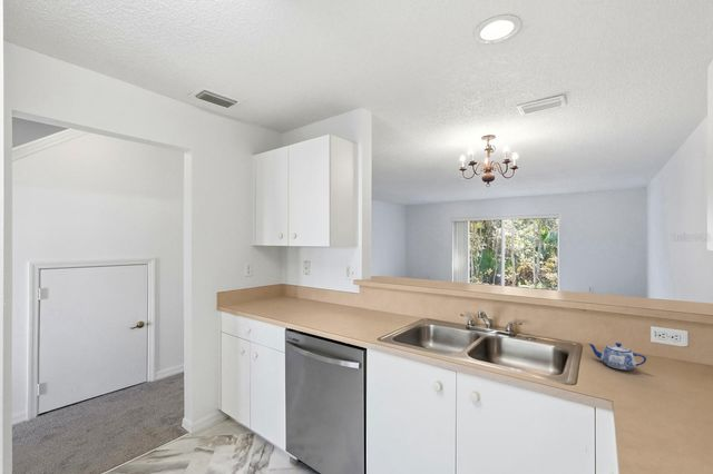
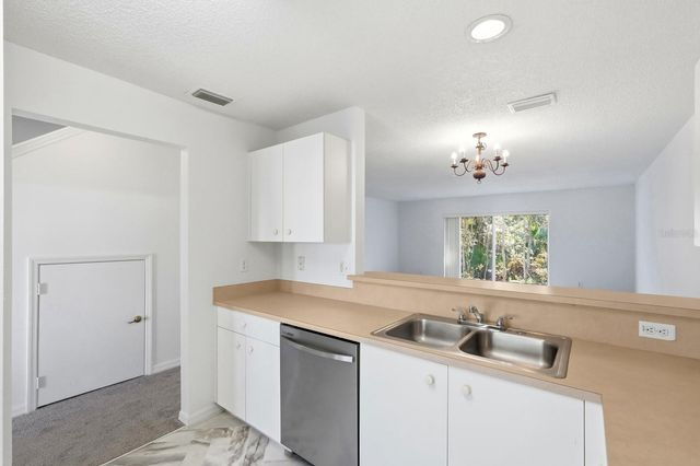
- teapot (615, 354)
